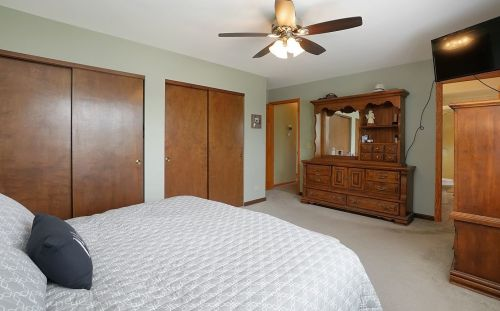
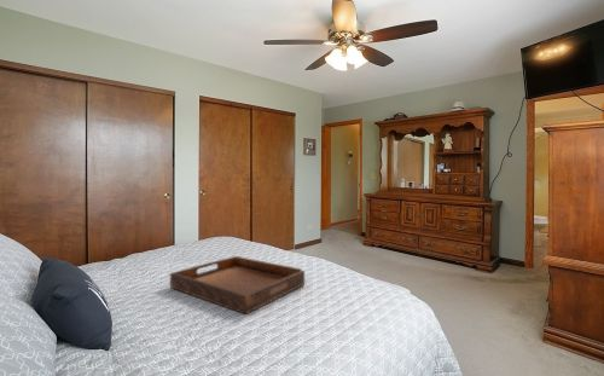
+ serving tray (239, 278)
